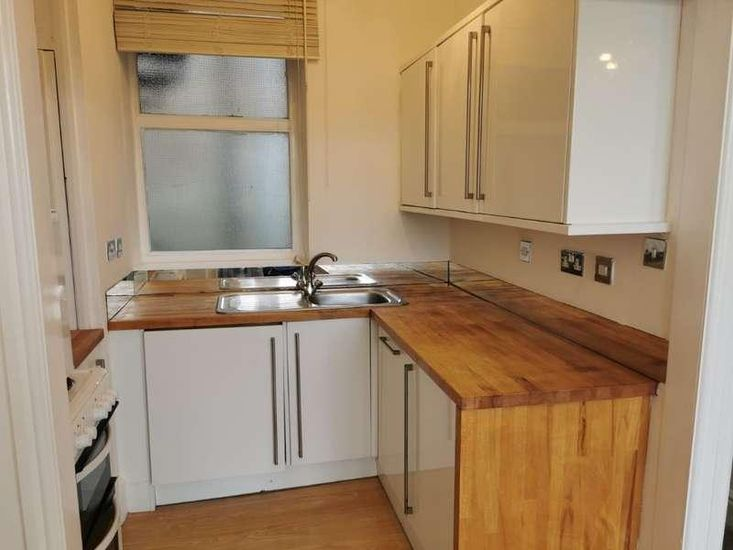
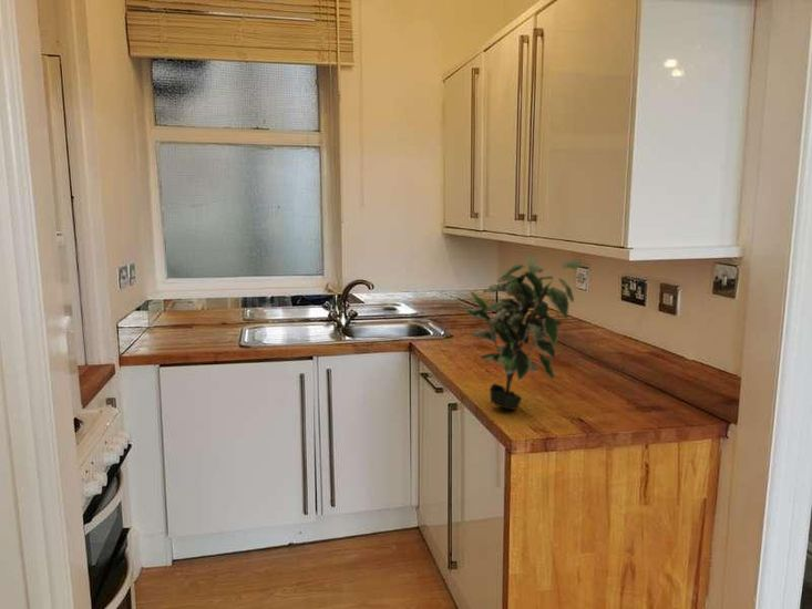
+ potted plant (522, 332)
